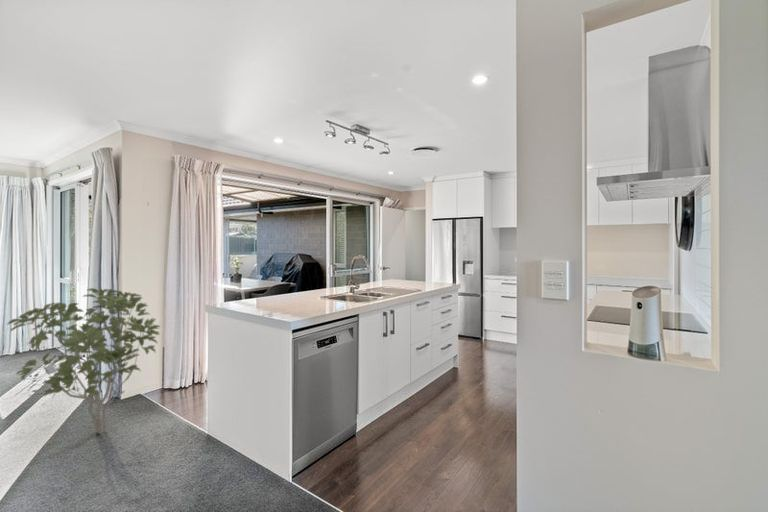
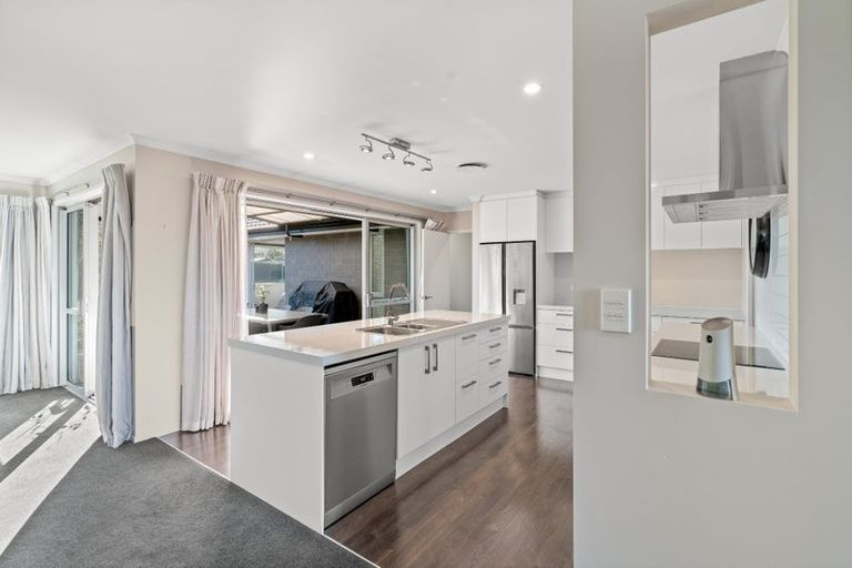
- shrub (98, 360)
